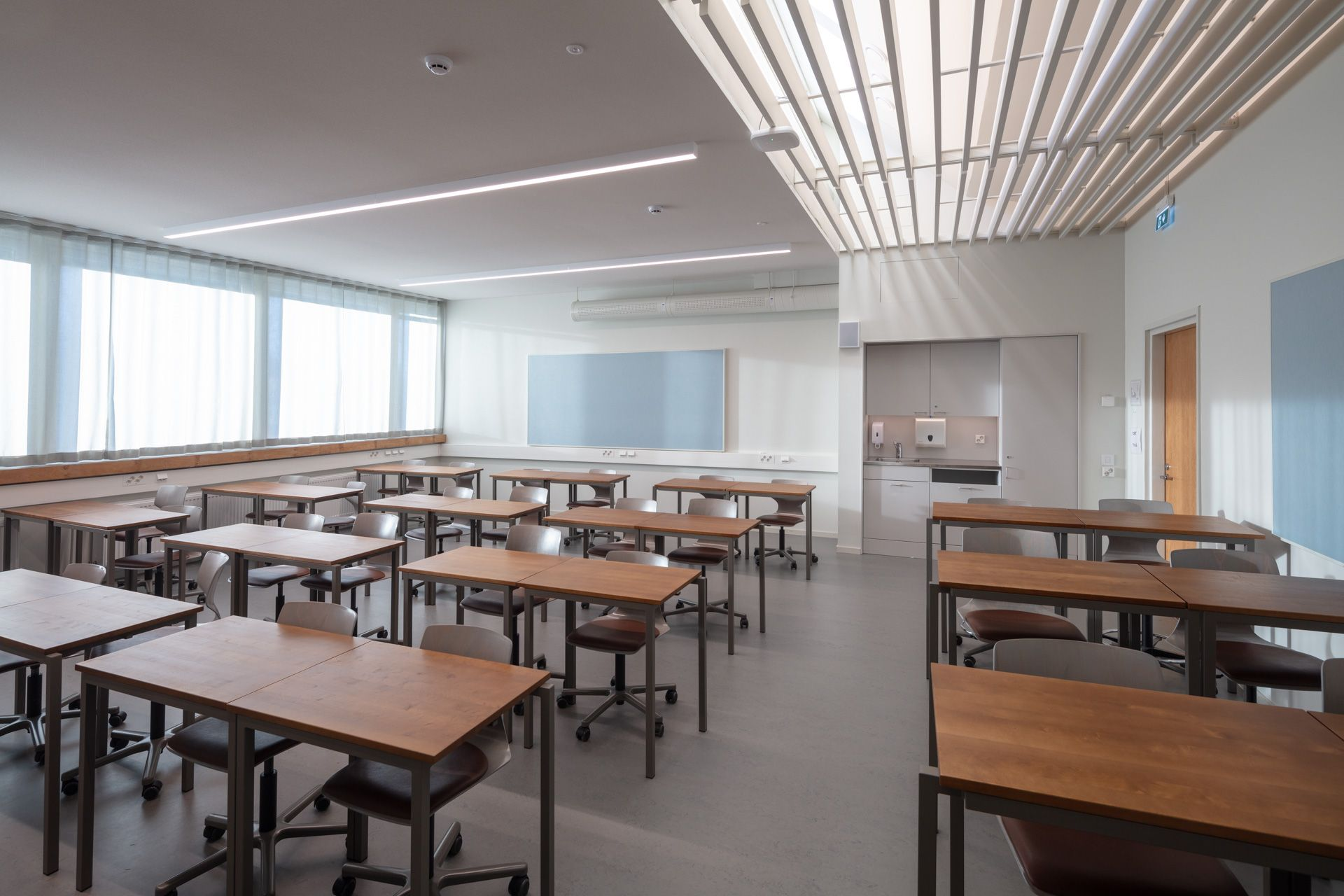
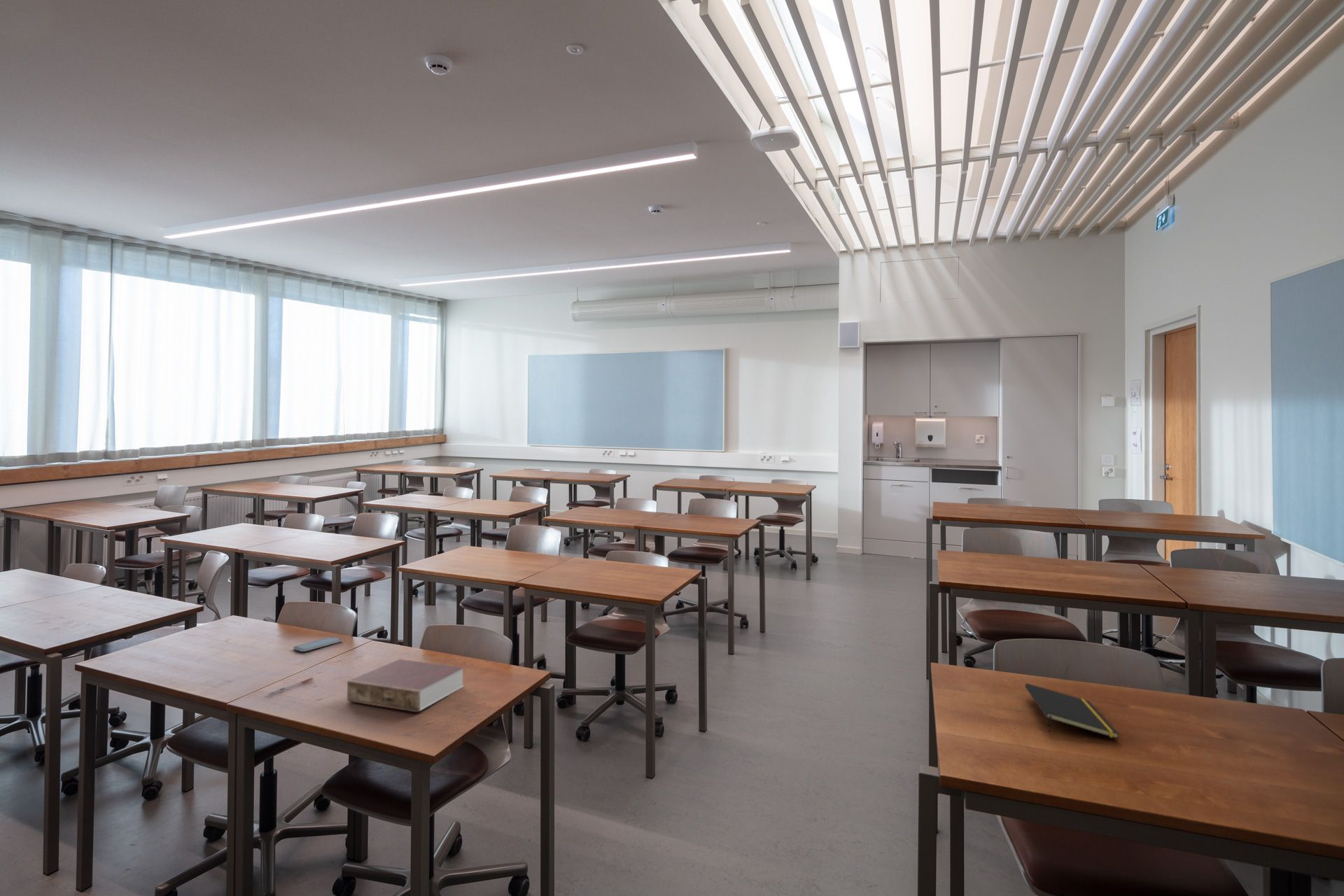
+ smartphone (318, 643)
+ book (407, 683)
+ pen (290, 686)
+ notepad (1068, 708)
